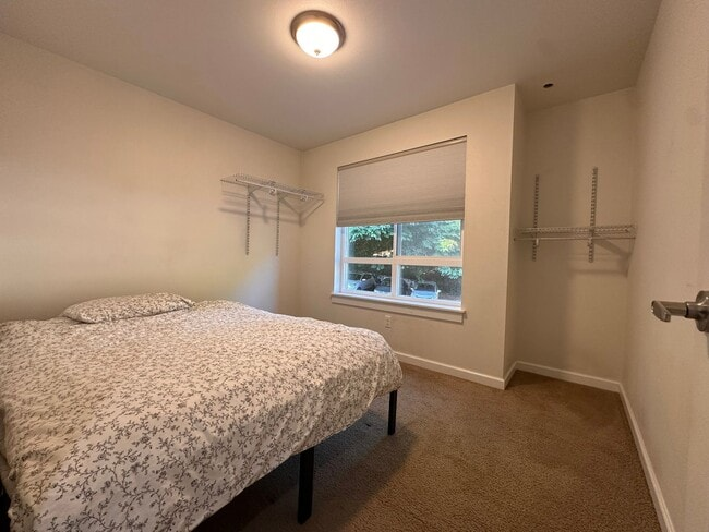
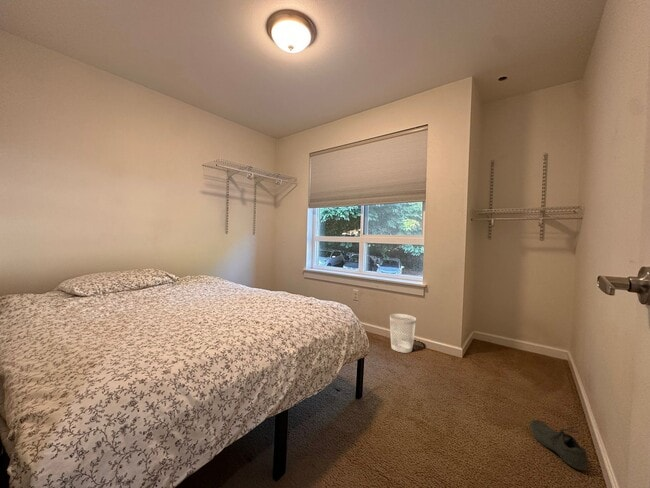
+ wastebasket (402, 332)
+ arctic (558, 434)
